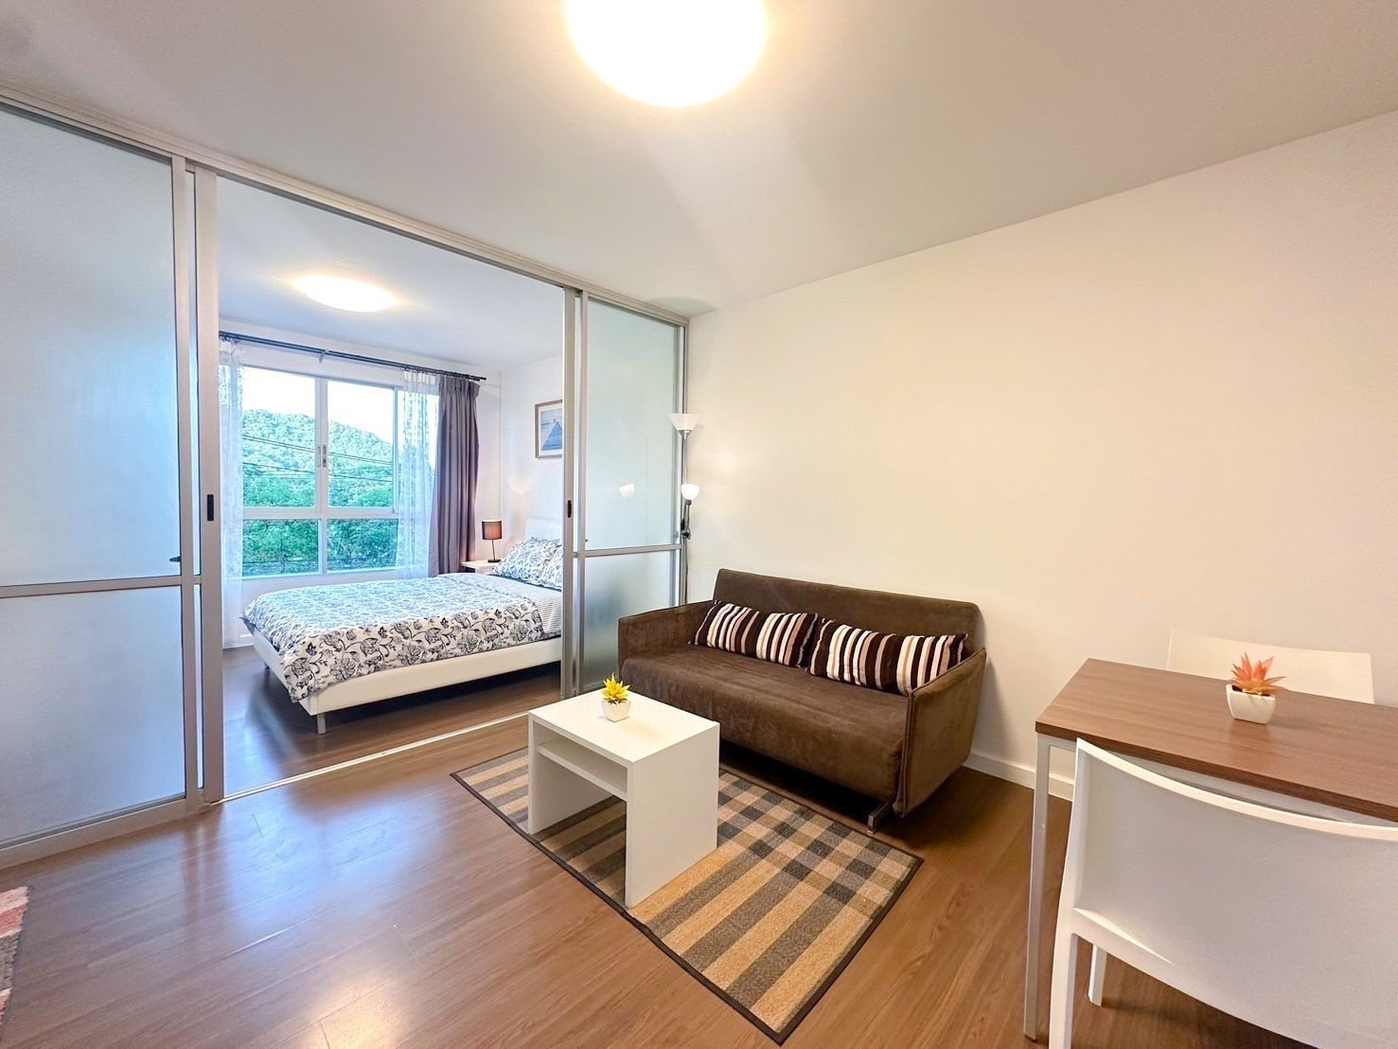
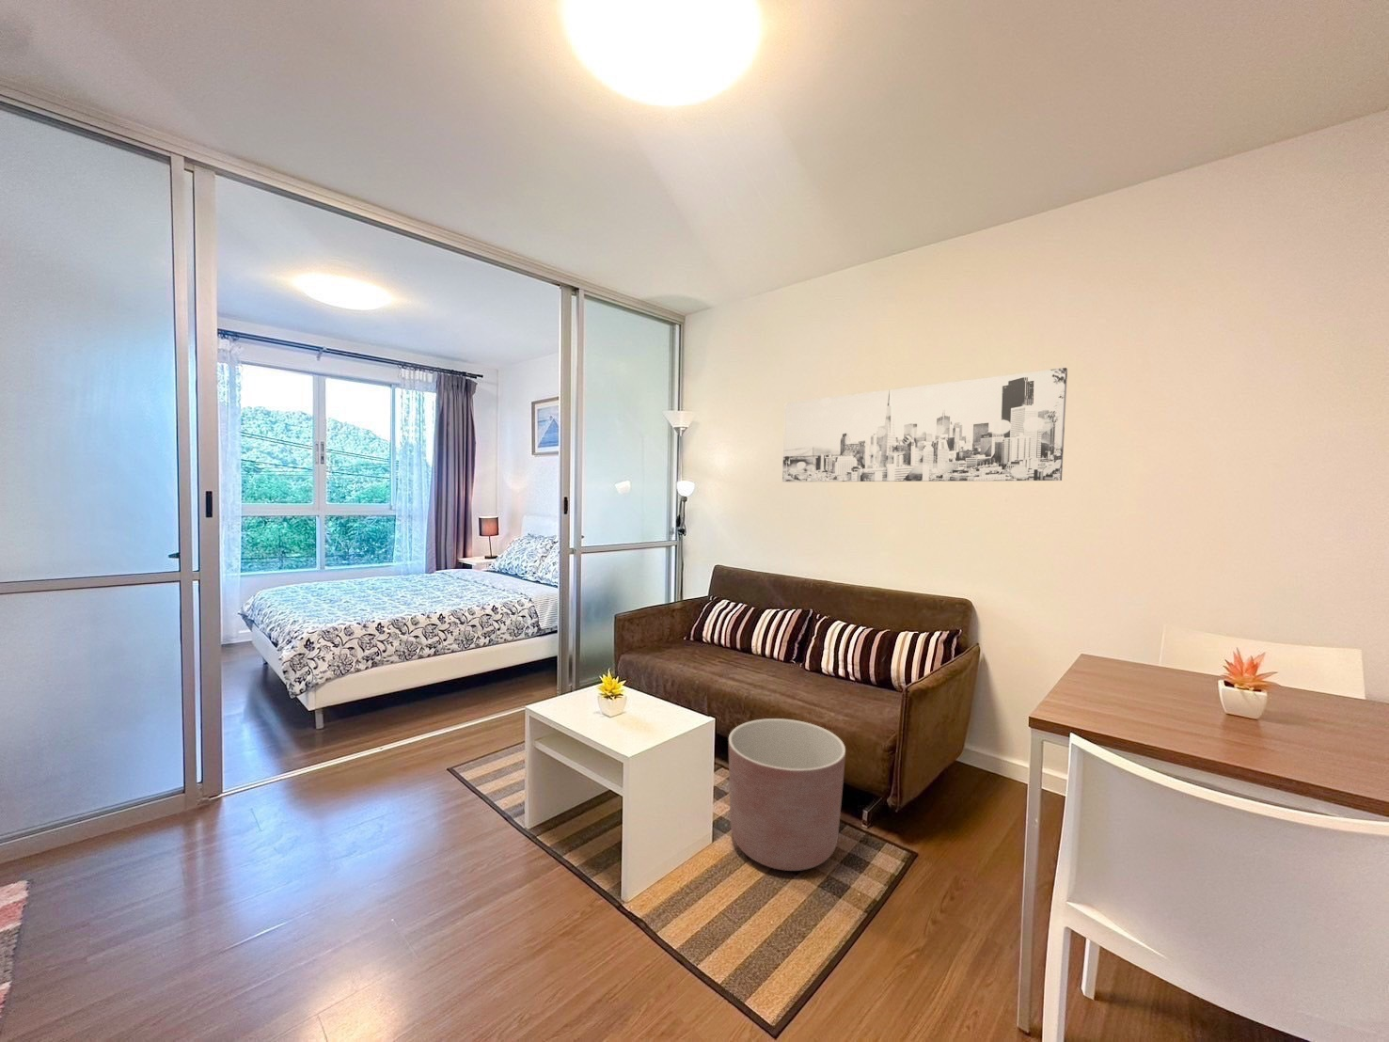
+ wall art (900, 435)
+ planter (785, 791)
